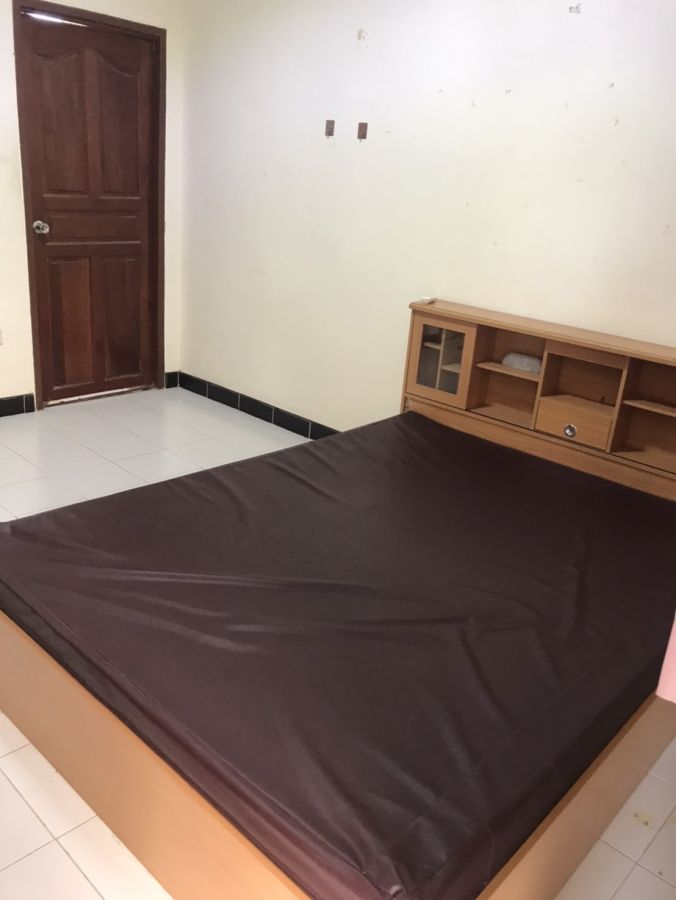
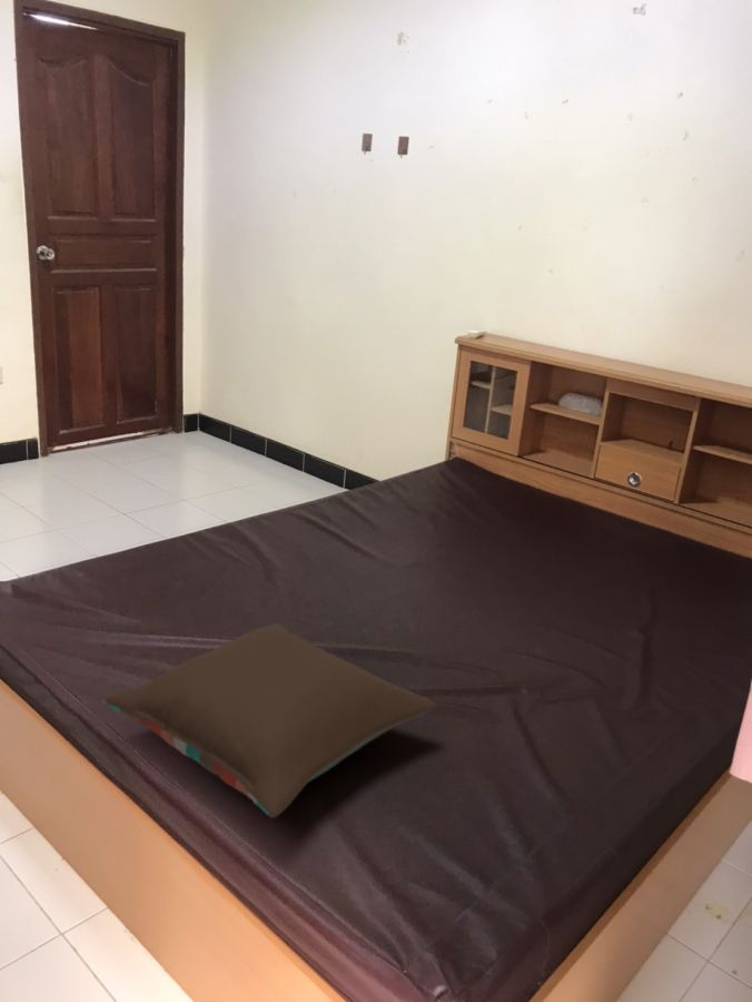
+ pillow (273, 701)
